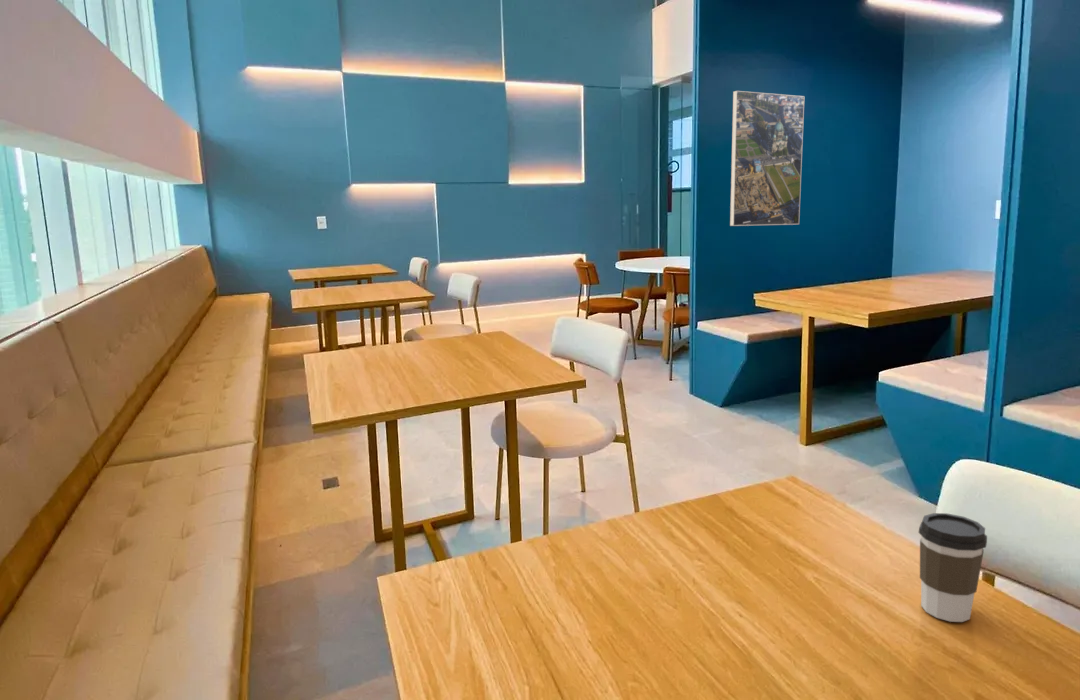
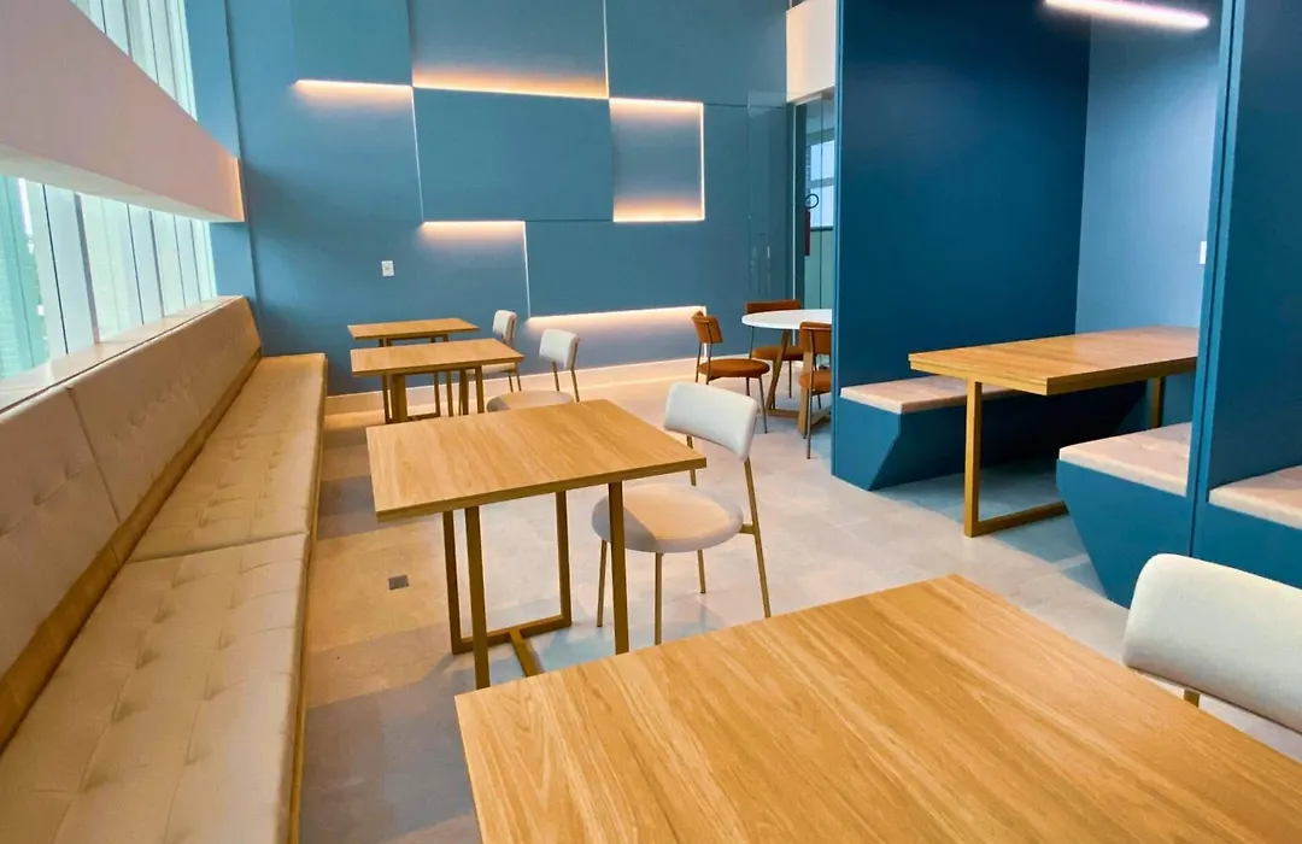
- coffee cup (949, 567)
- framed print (767, 160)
